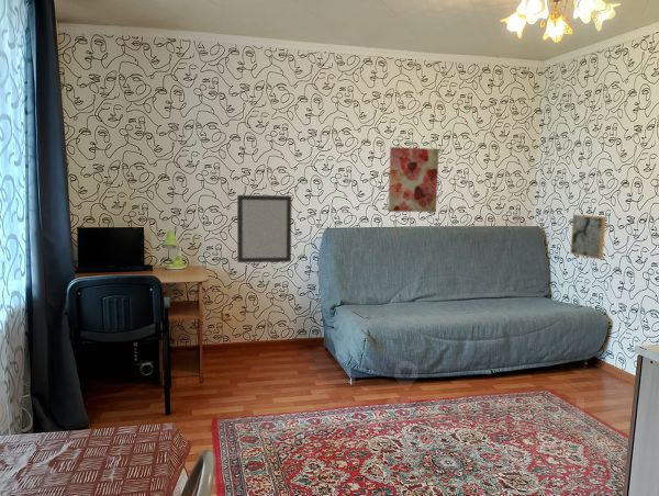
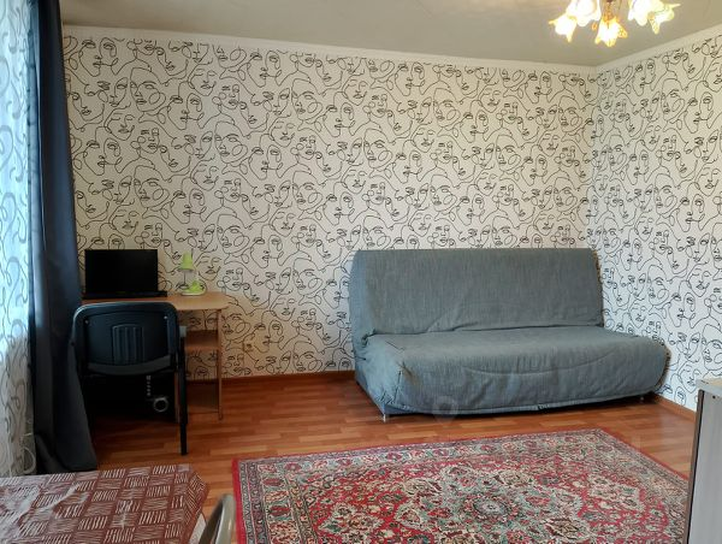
- home mirror (264, 228)
- wall art (587, 236)
- wall art (413, 180)
